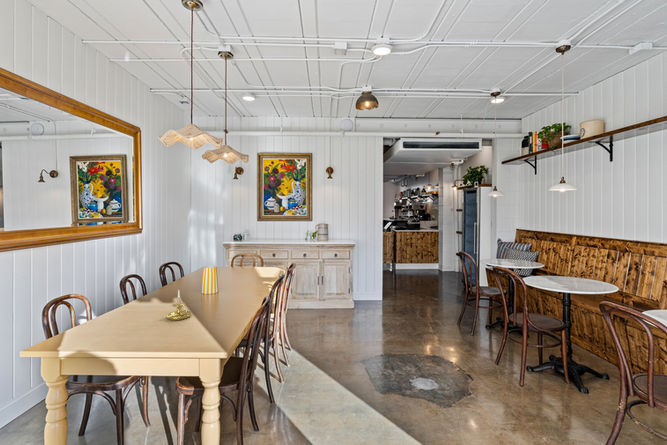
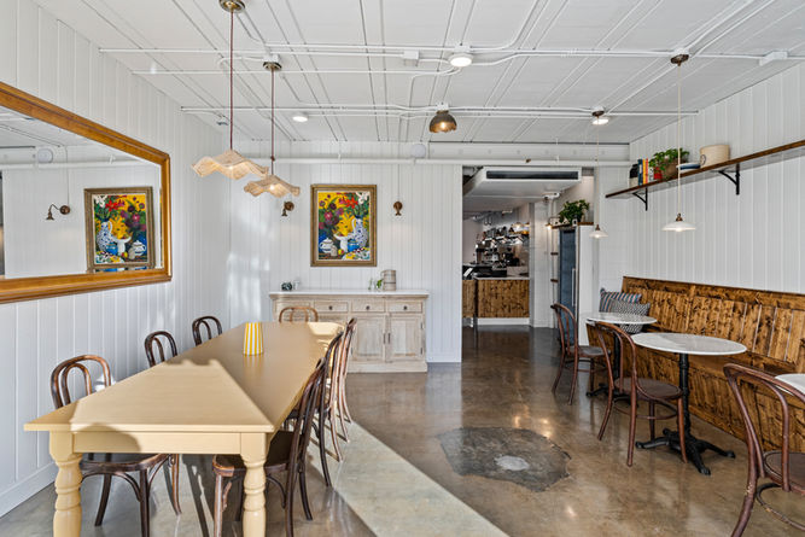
- candle holder (179, 302)
